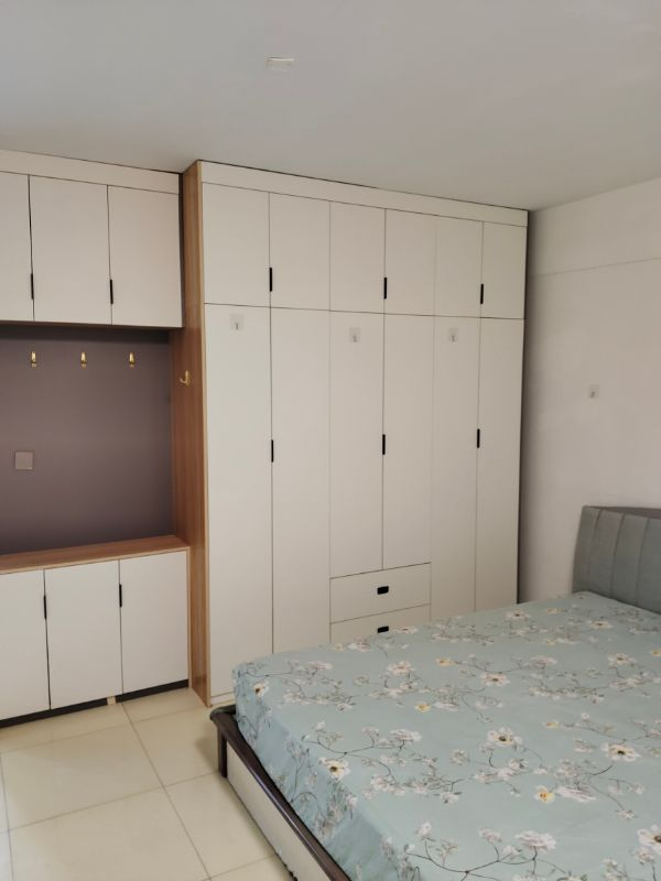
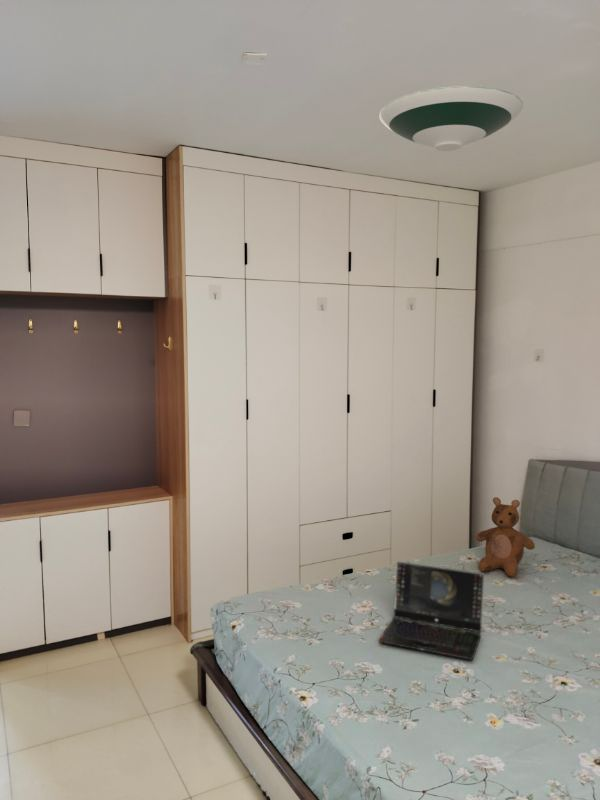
+ teddy bear (502, 535)
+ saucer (448, 130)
+ laptop computer (432, 608)
